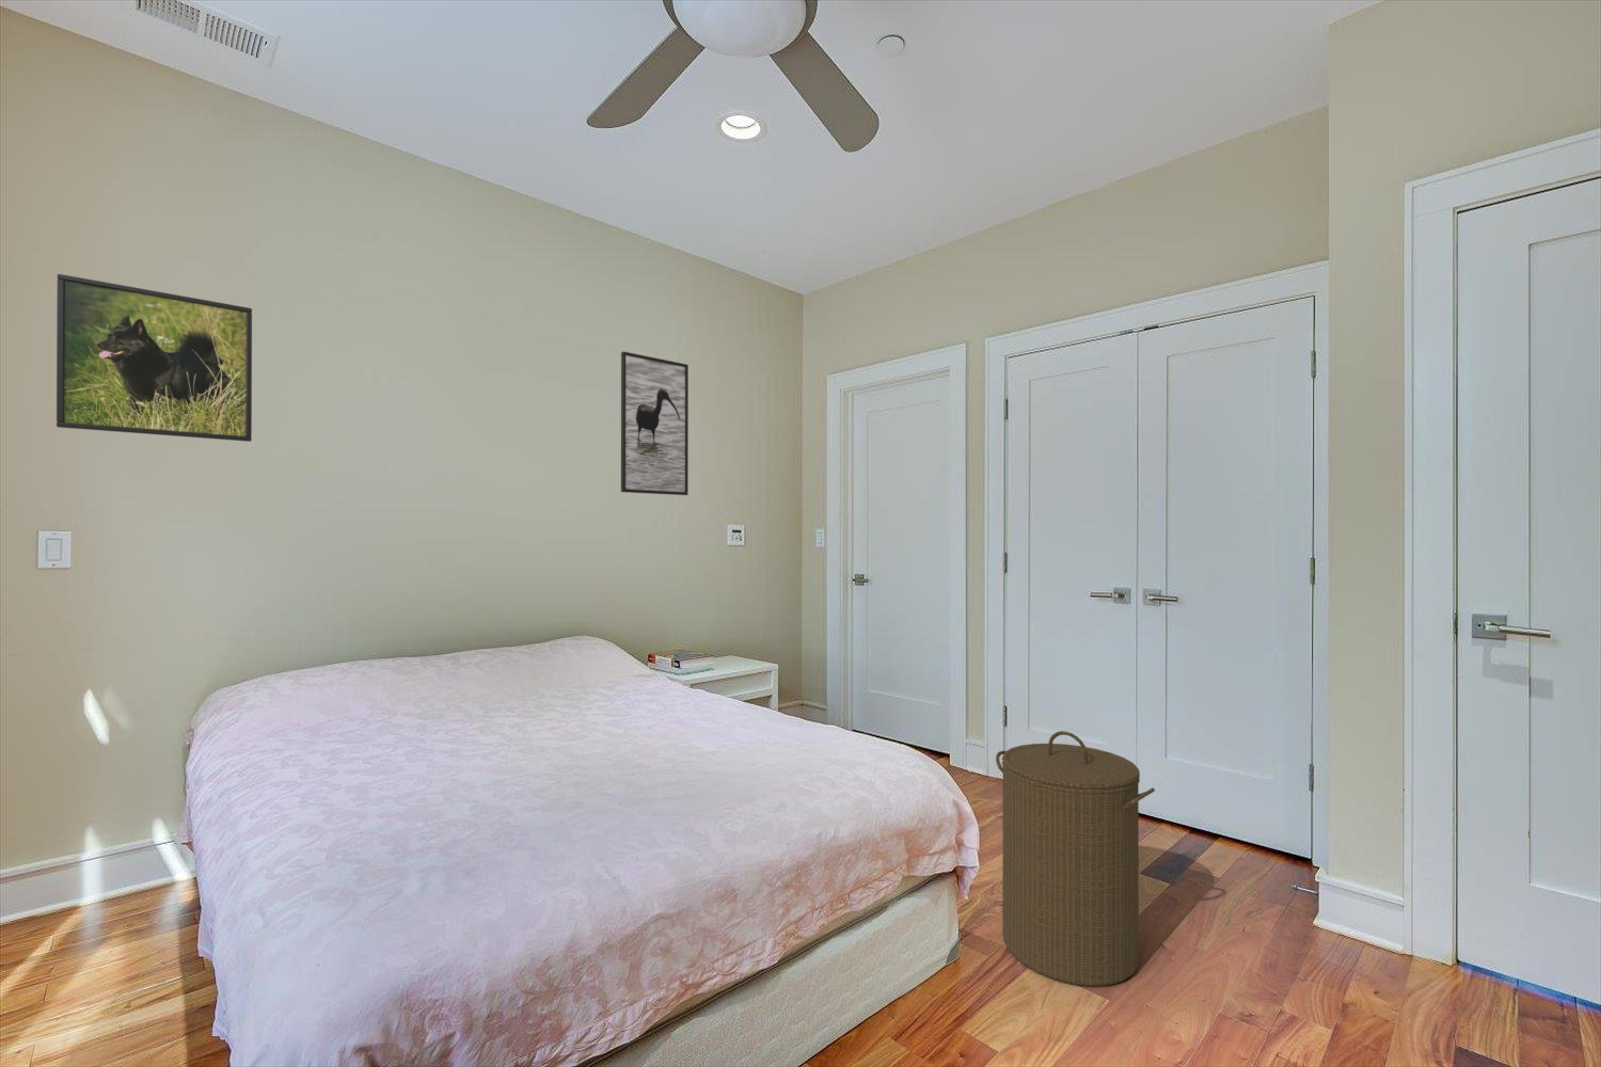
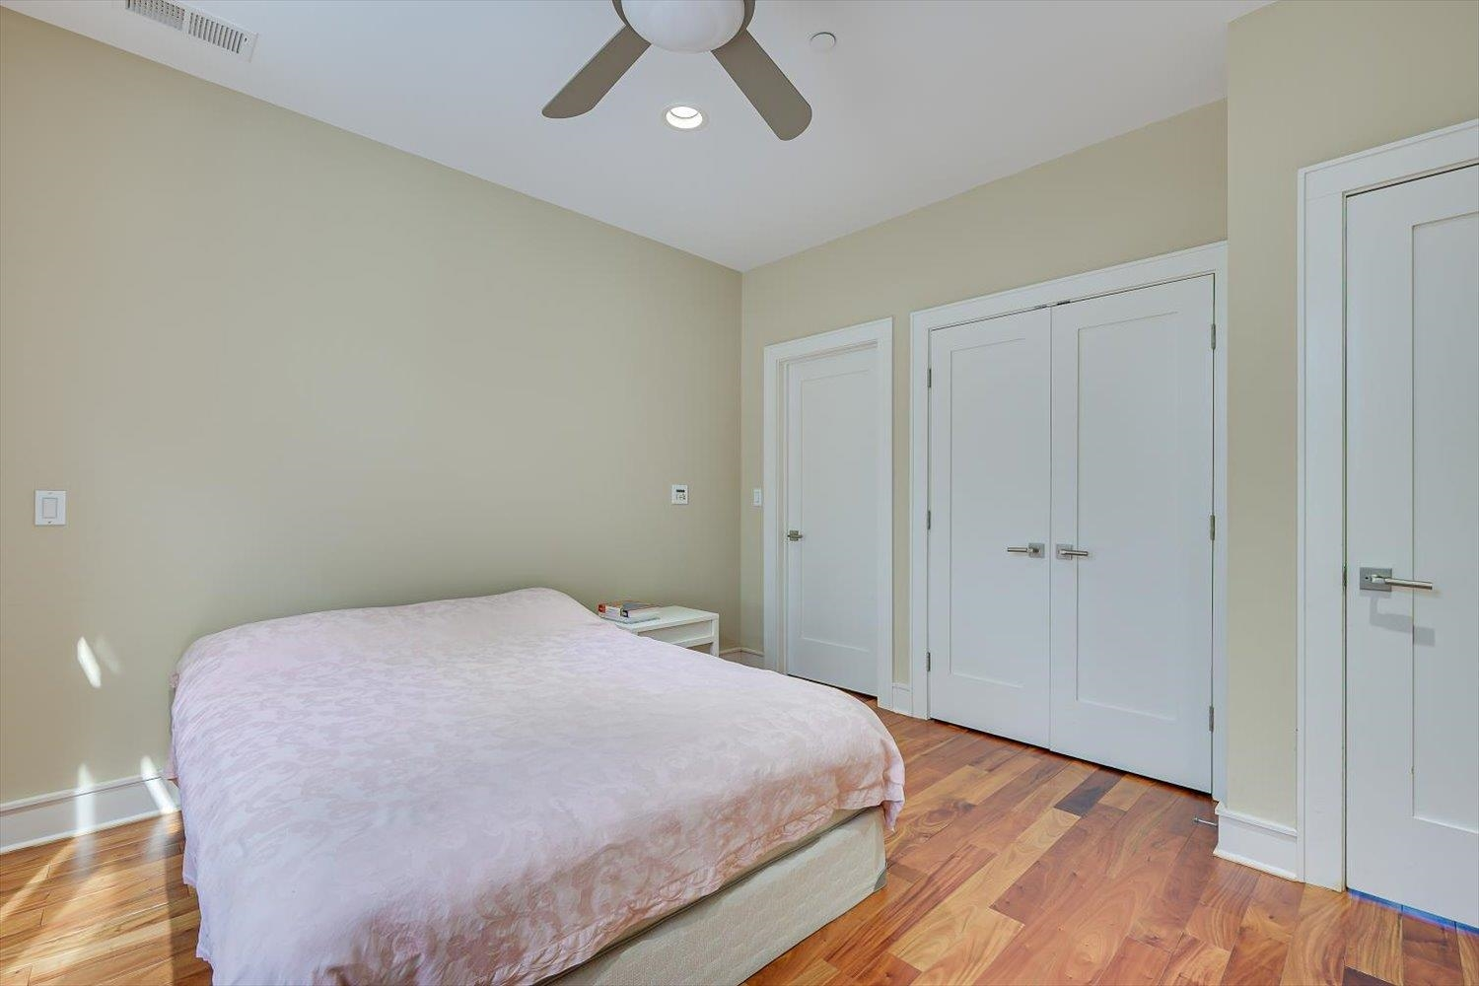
- laundry hamper (1069, 840)
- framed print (160, 363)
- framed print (655, 426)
